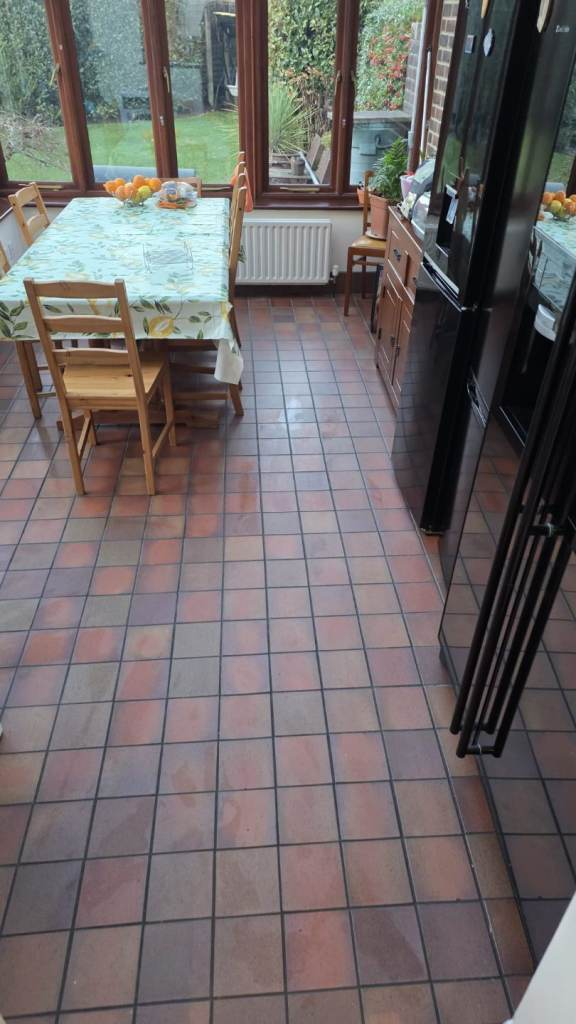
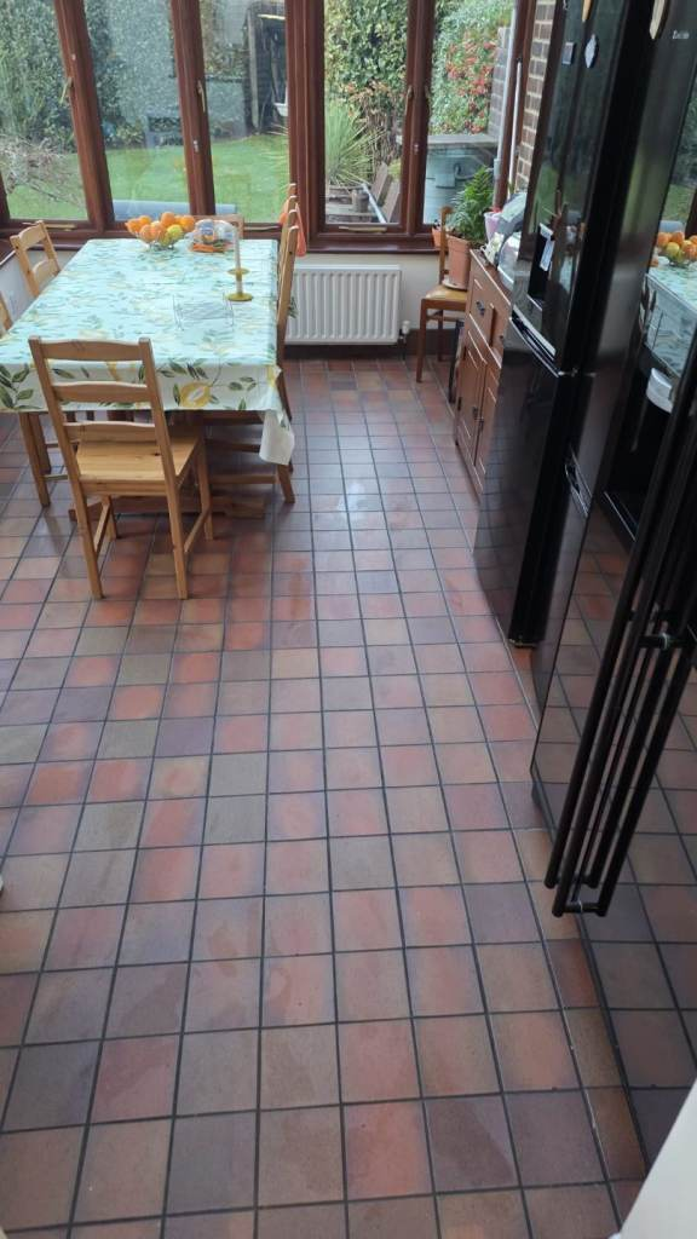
+ candle (237, 260)
